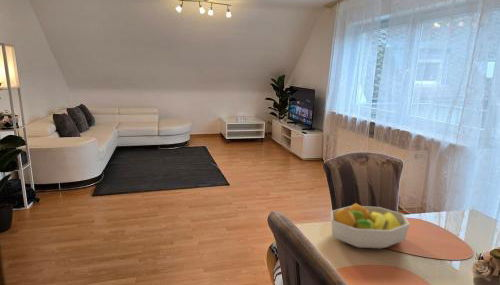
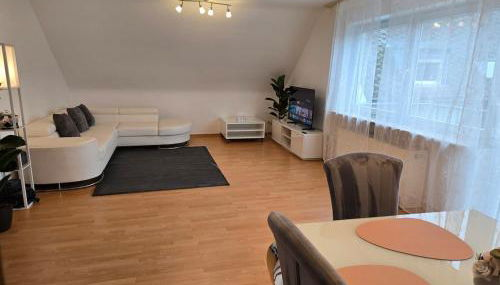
- fruit bowl (368, 222)
